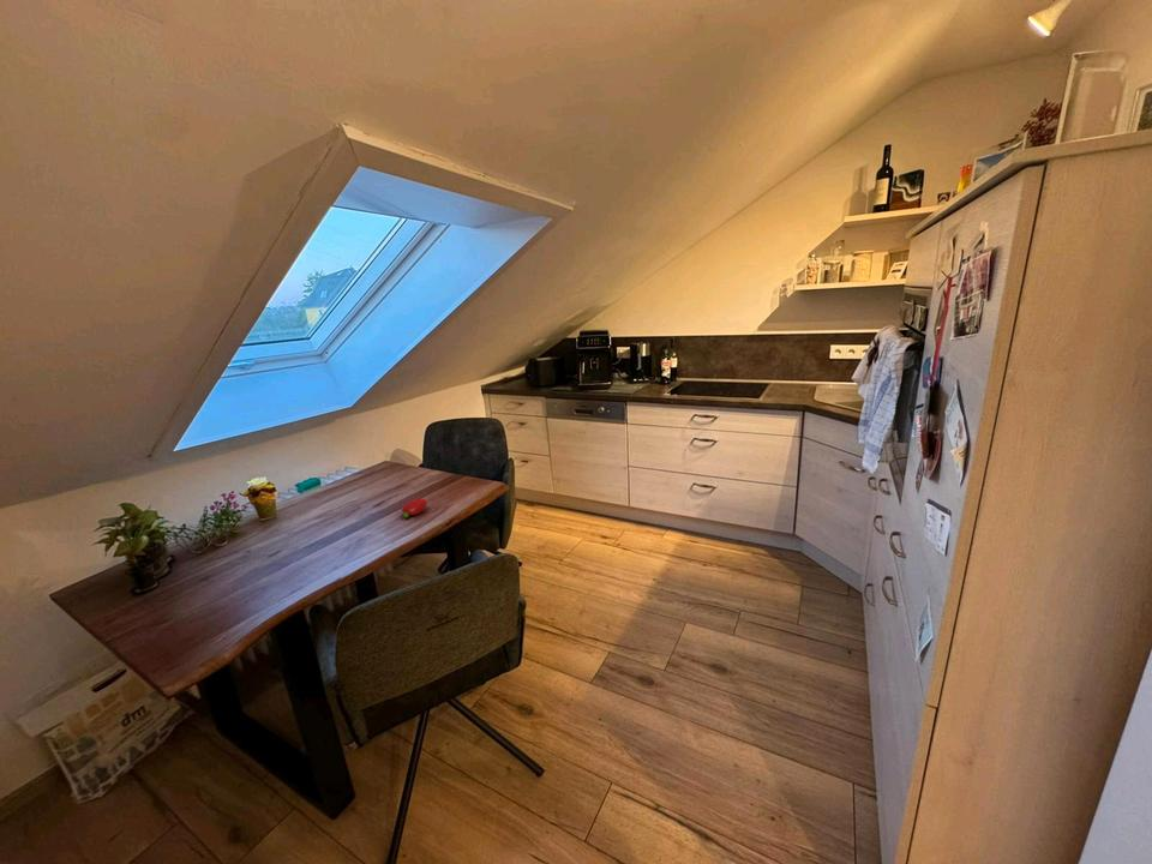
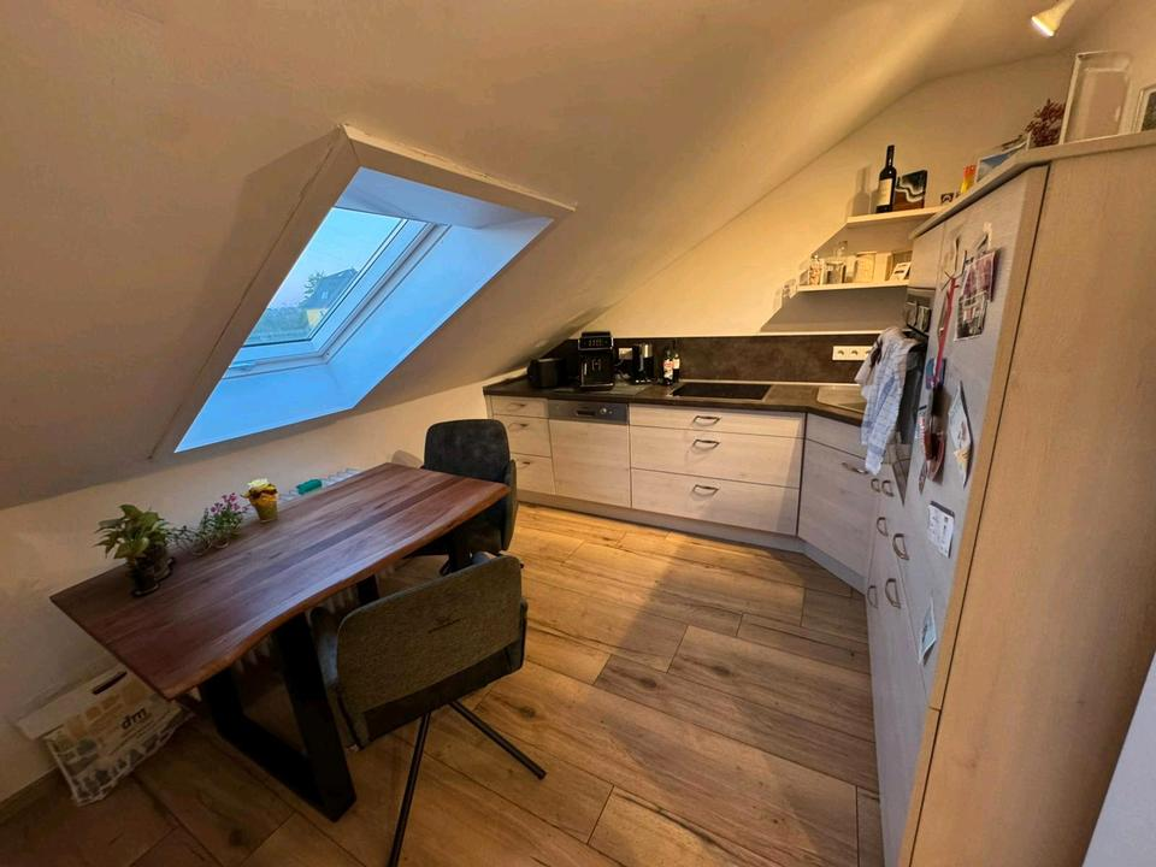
- fruit (412, 506)
